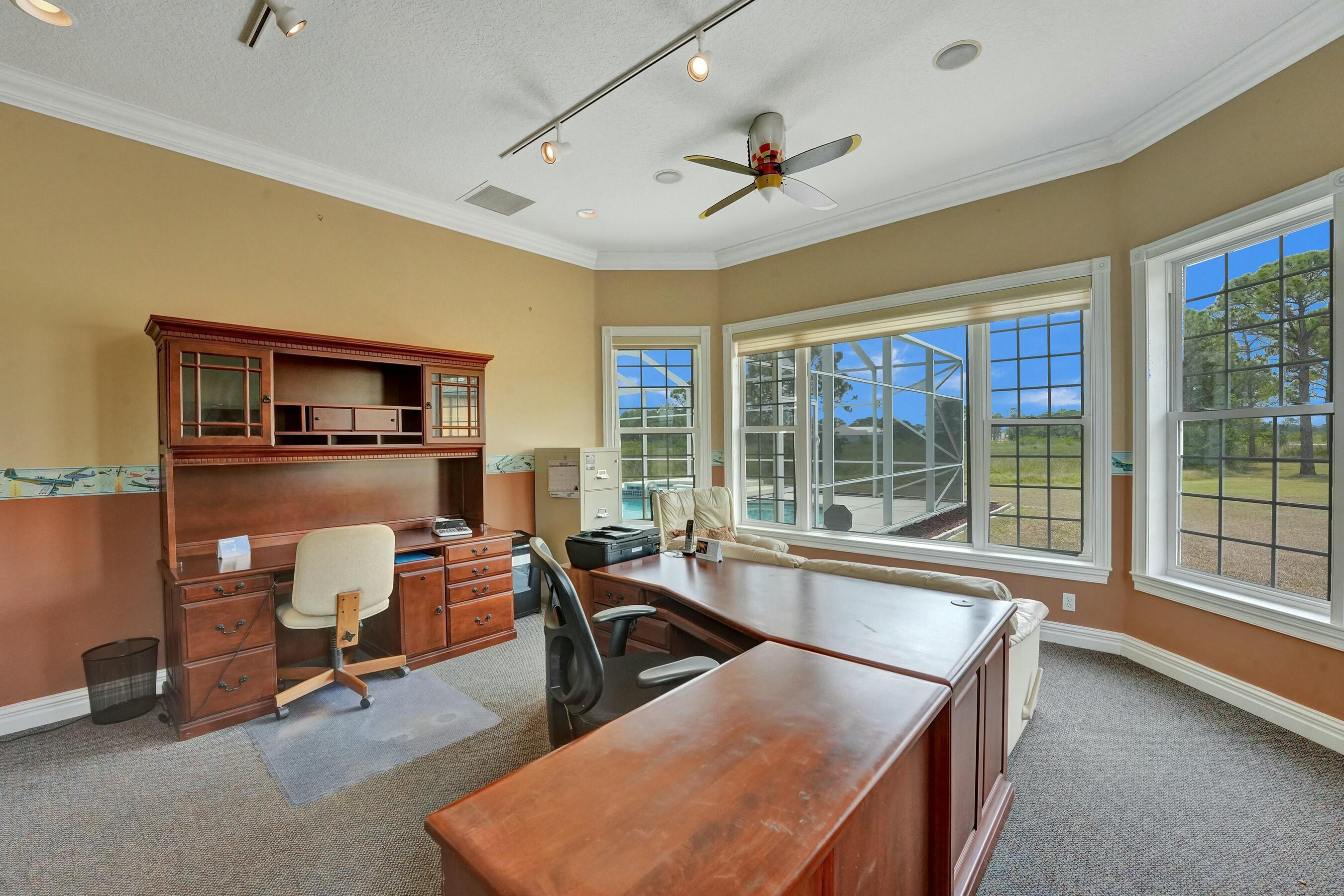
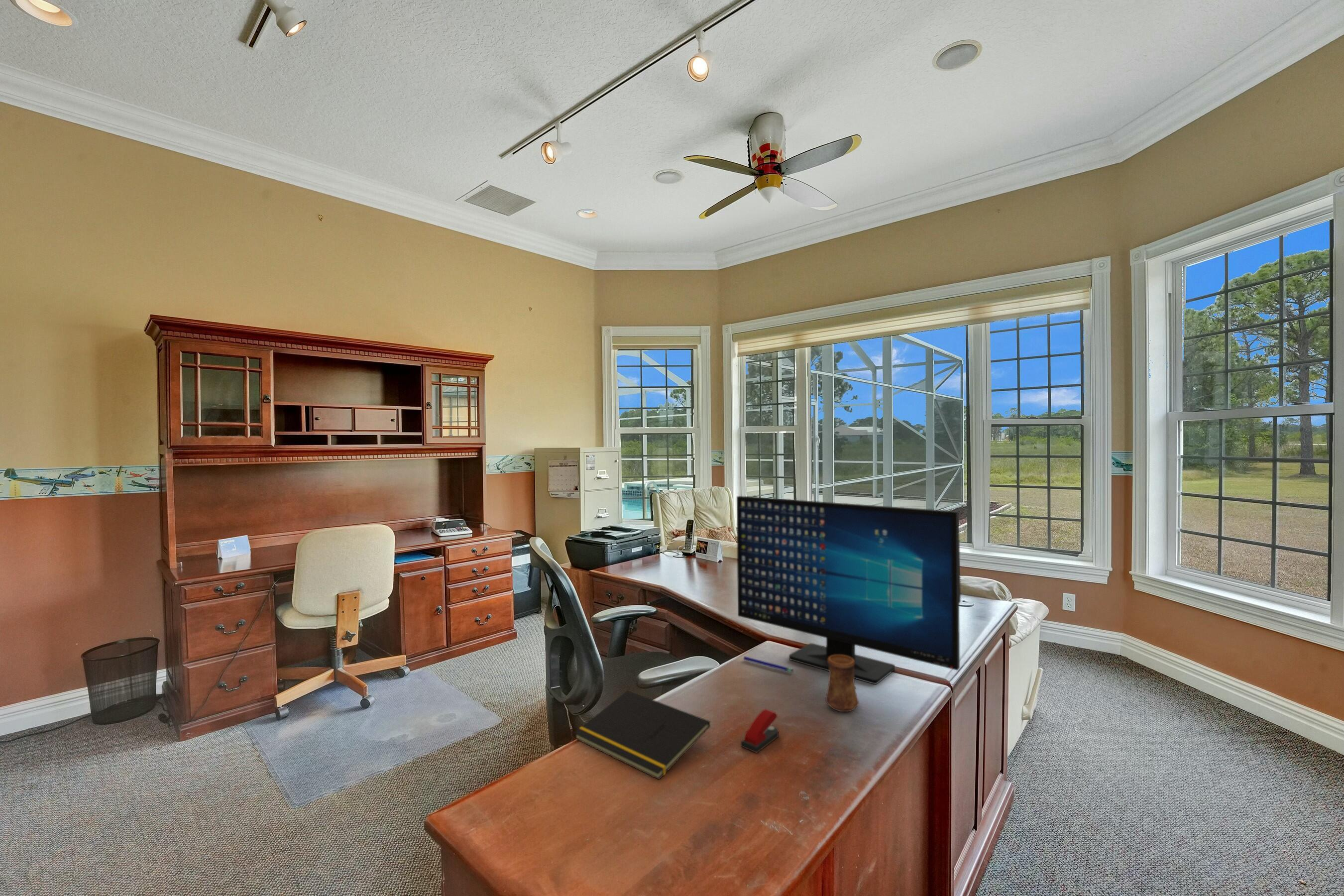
+ cup (842, 682)
+ pen (768, 664)
+ notepad (642, 730)
+ stapler (762, 728)
+ computer monitor (839, 582)
